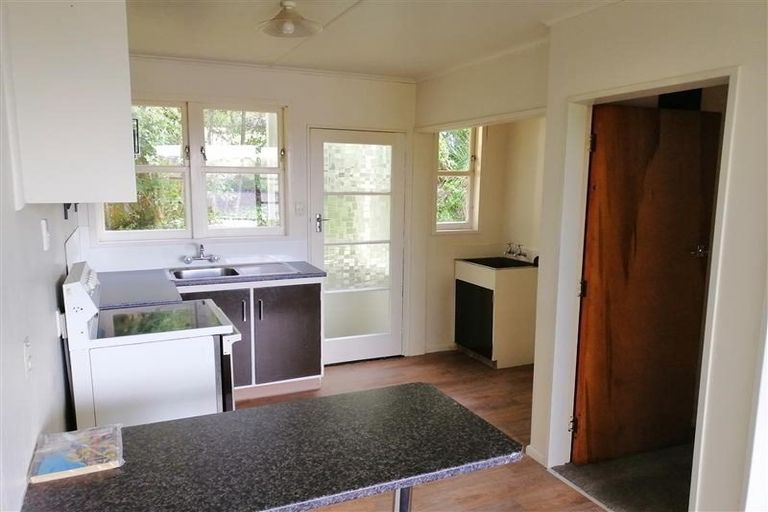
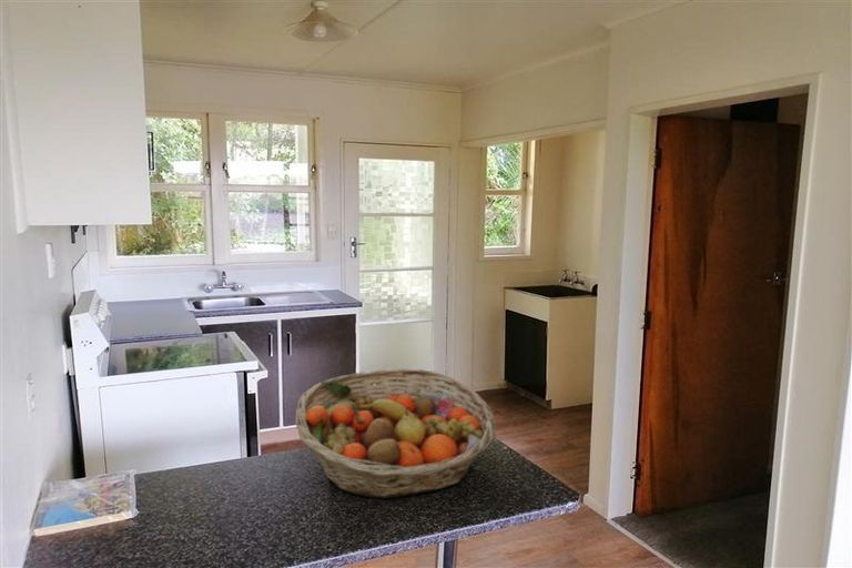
+ fruit basket (396, 428)
